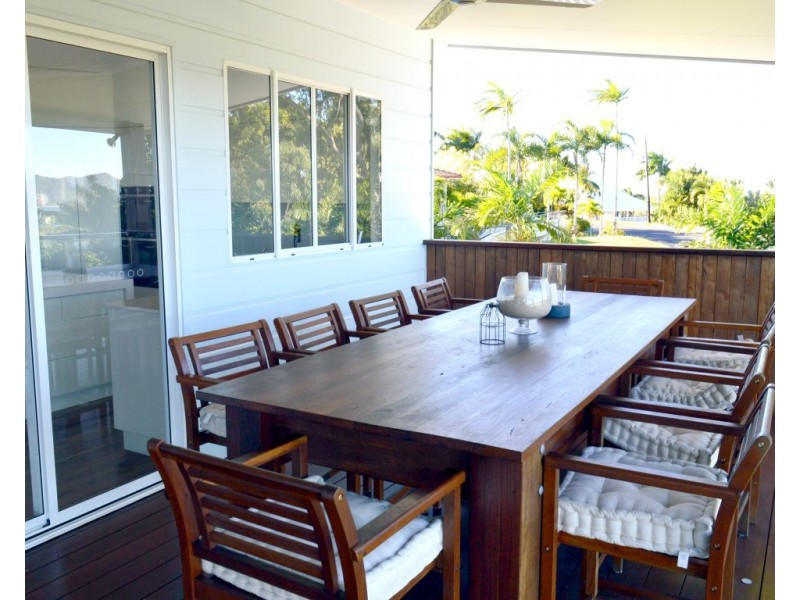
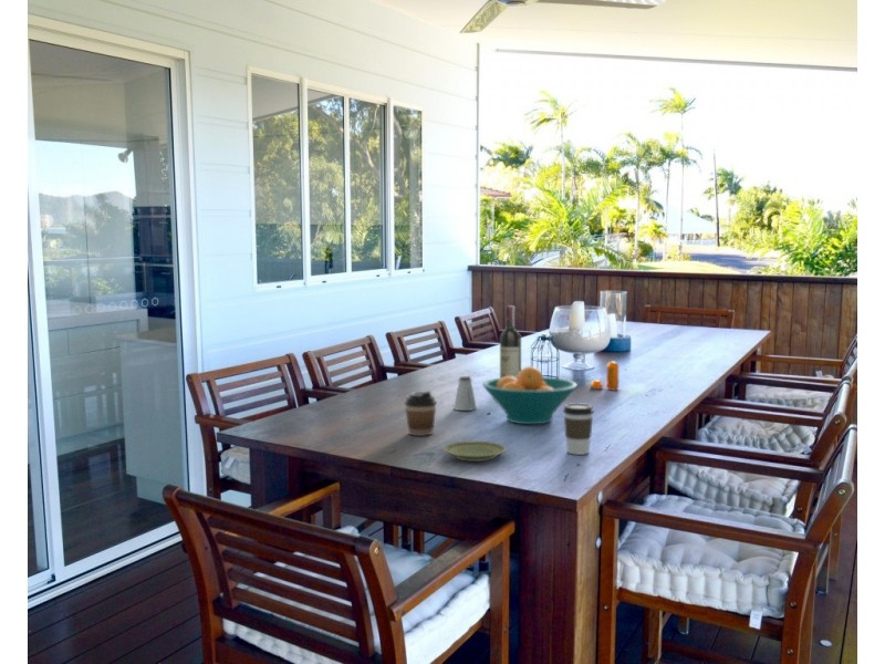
+ wine bottle (510, 349)
+ pepper shaker (606, 374)
+ coffee cup (577, 428)
+ plate (475, 452)
+ fruit bowl (529, 393)
+ coffee cup (420, 412)
+ saltshaker (465, 392)
